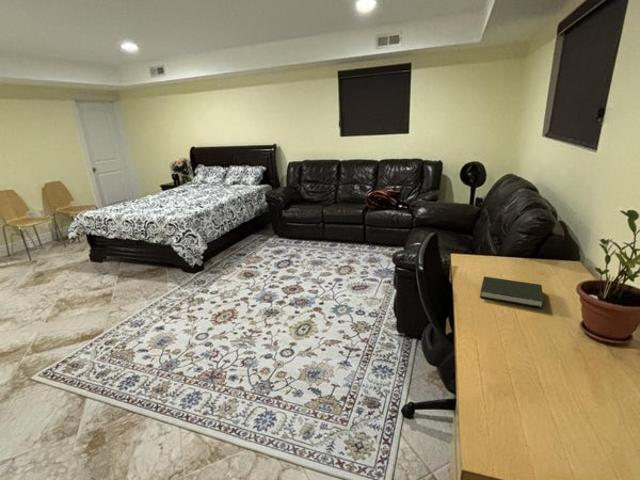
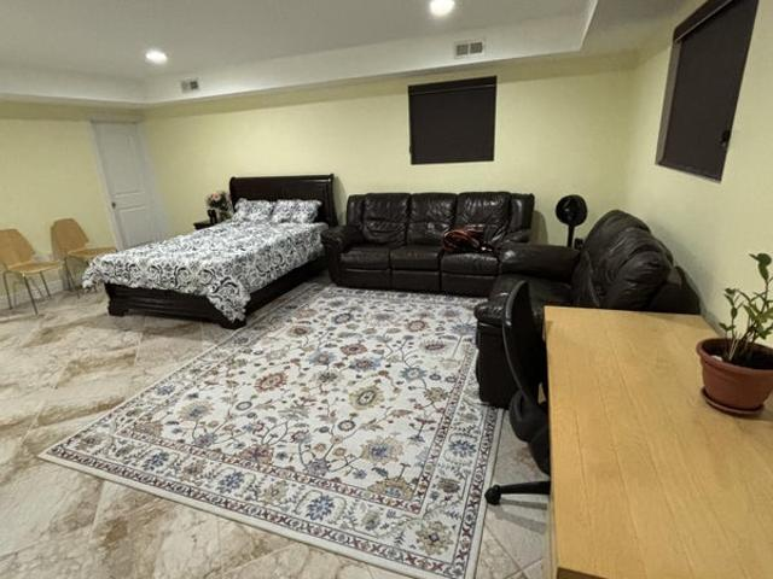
- book (511, 290)
